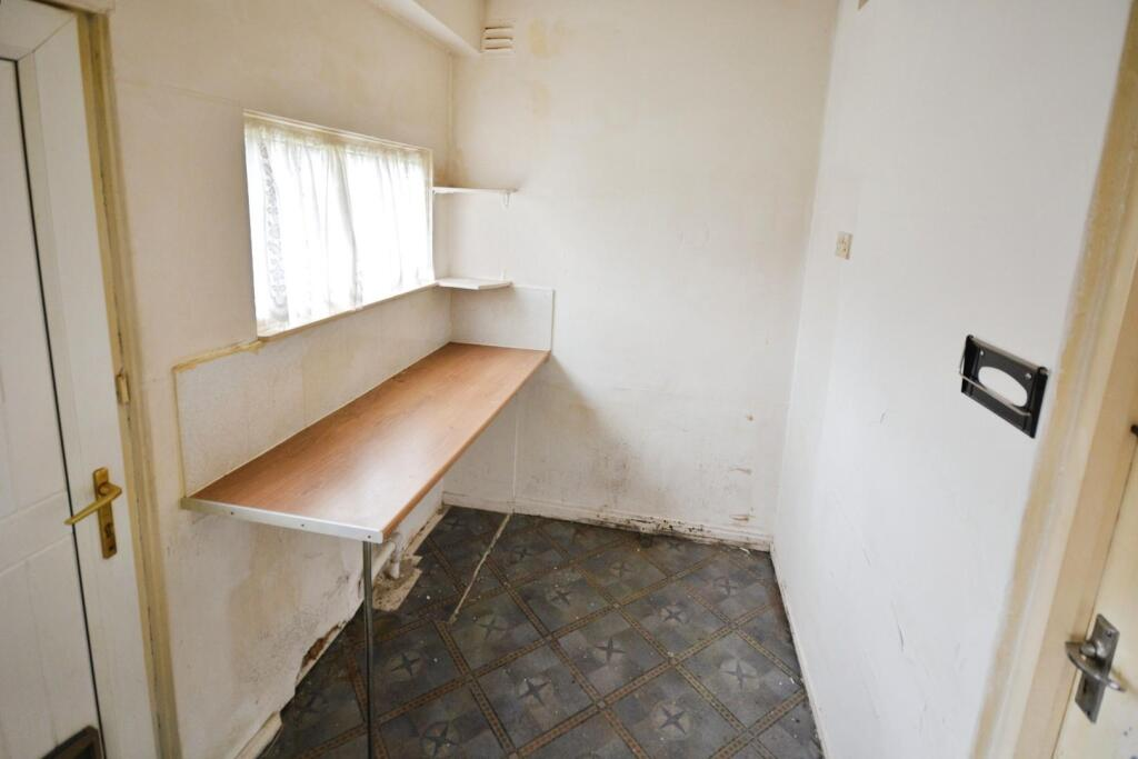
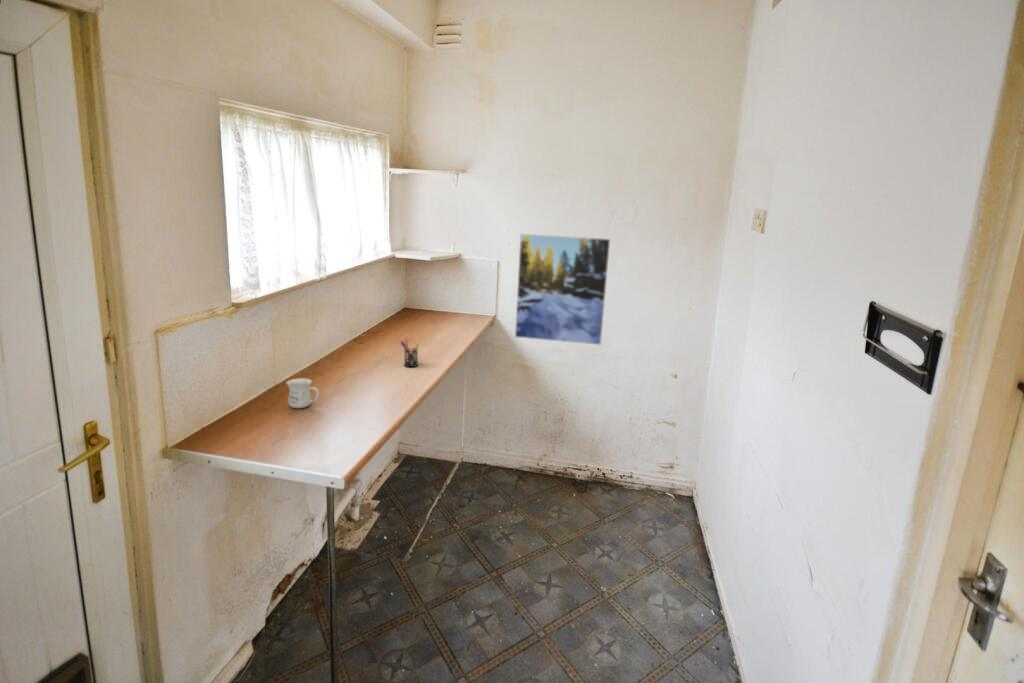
+ pen holder (411, 351)
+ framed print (561, 289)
+ mug (304, 394)
